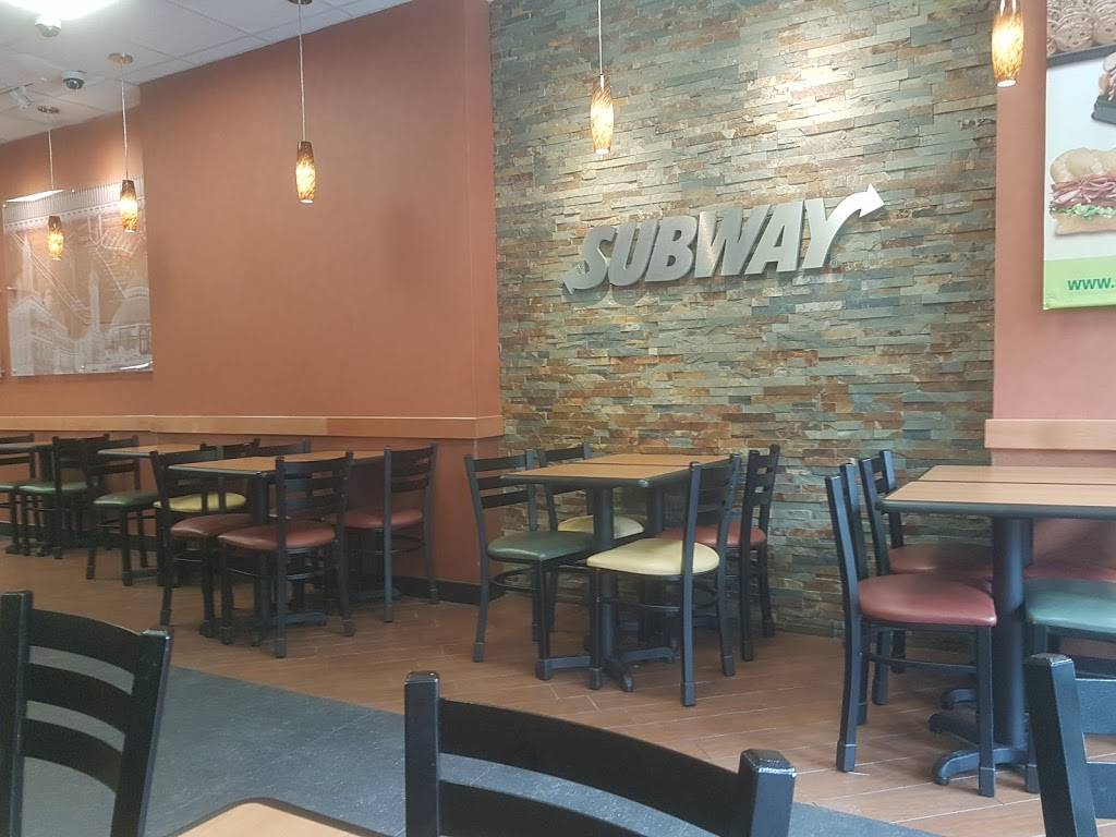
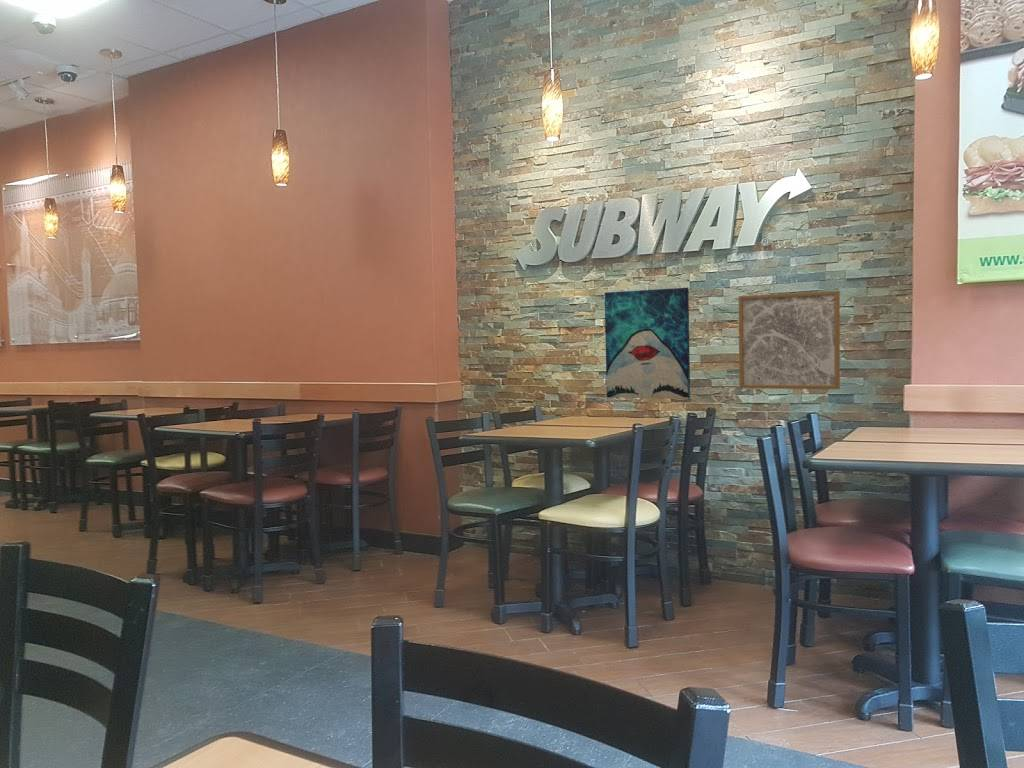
+ wall art (646, 344)
+ wall art (787, 341)
